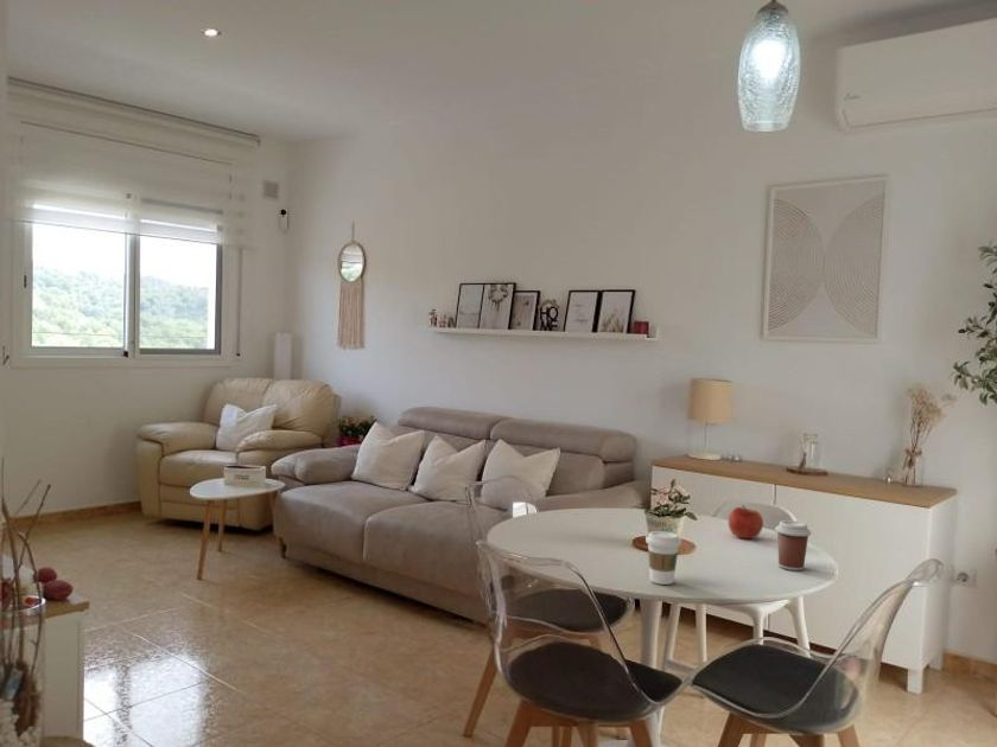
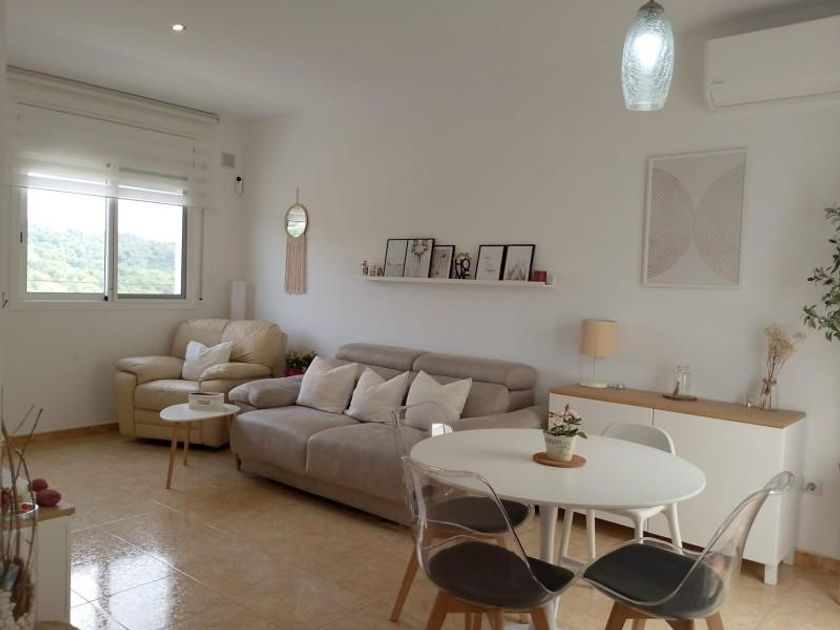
- coffee cup (792, 544)
- coffee cup (662, 557)
- apple (745, 521)
